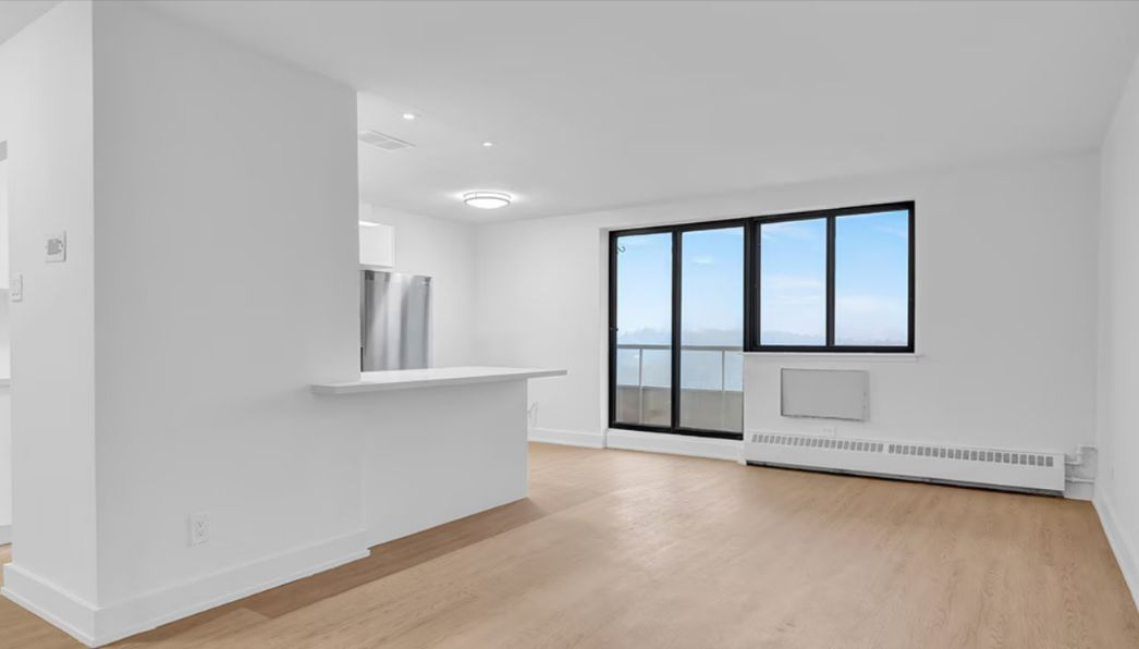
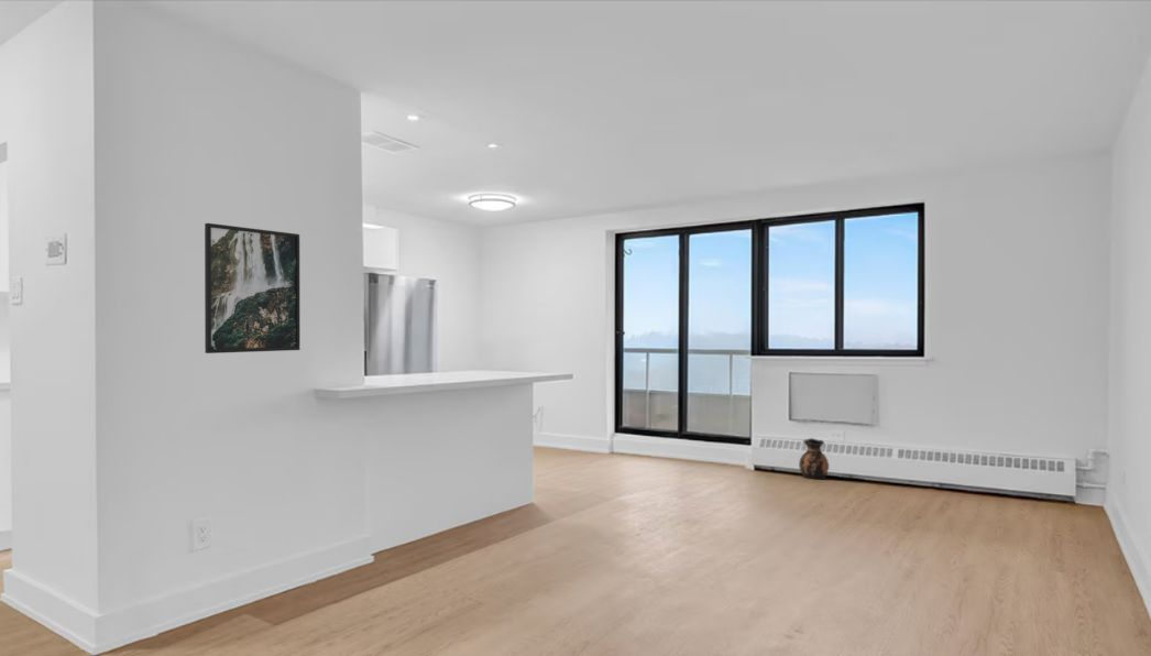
+ ceramic jug (813, 458)
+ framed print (254, 289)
